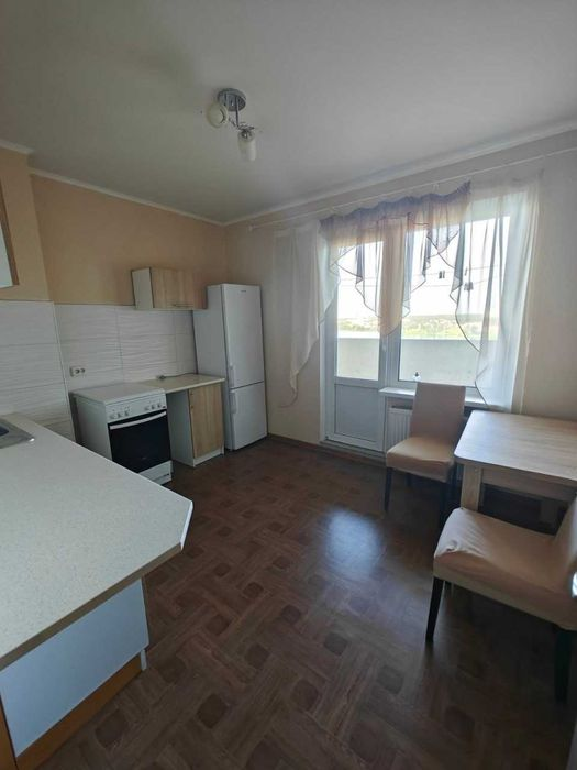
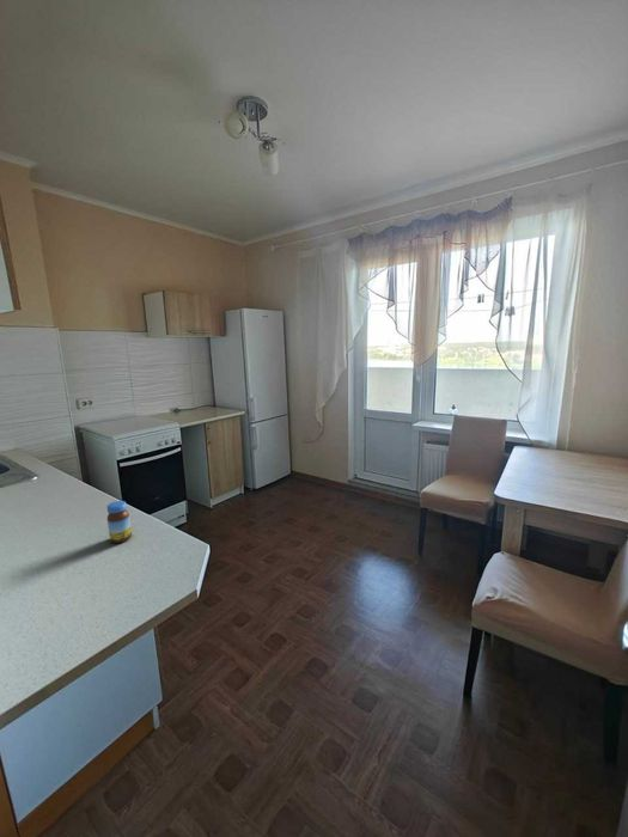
+ jar (118, 520)
